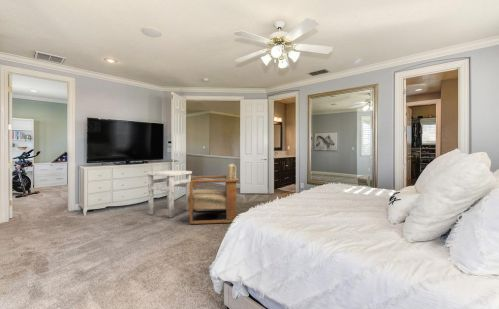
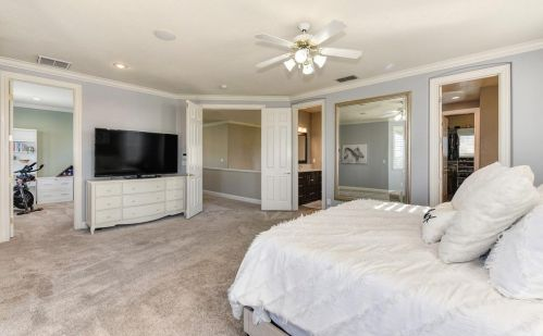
- armchair (213, 191)
- side table (170, 192)
